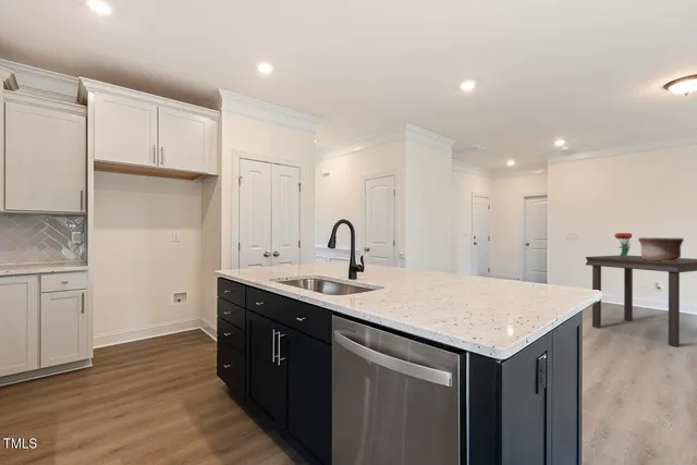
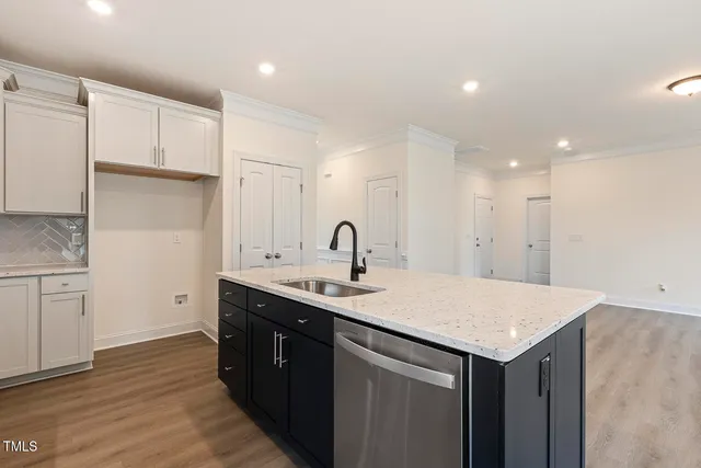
- ceramic pot (660, 248)
- bouquet (623, 245)
- dining table (632, 294)
